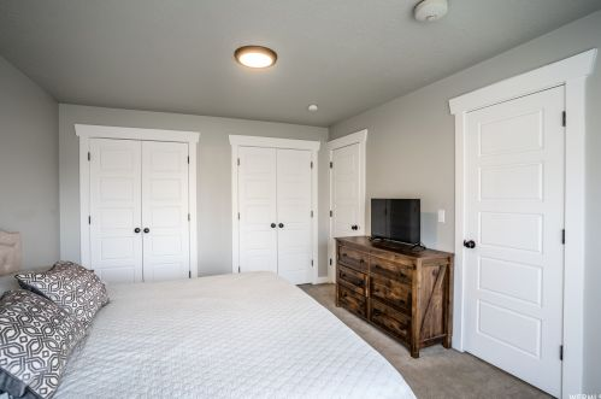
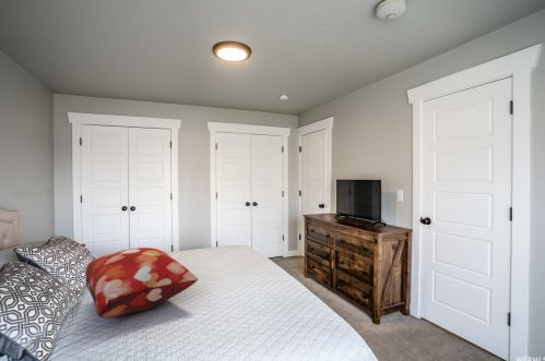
+ decorative pillow (140, 276)
